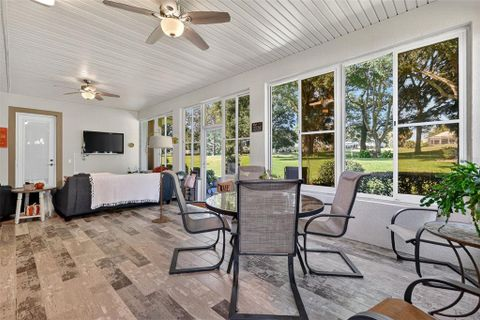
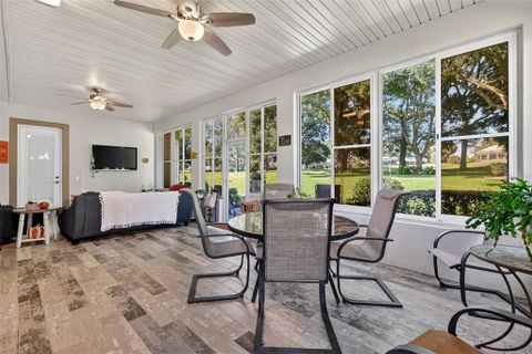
- floor lamp (160, 176)
